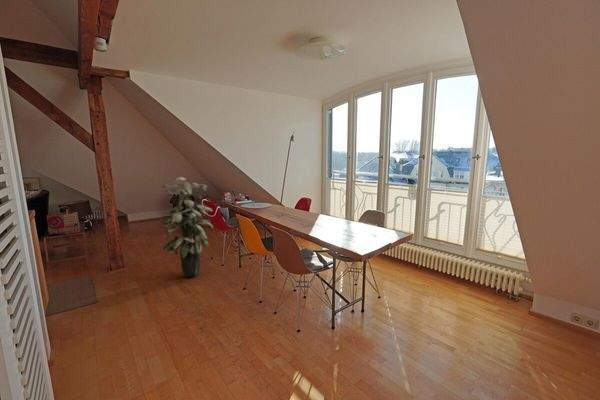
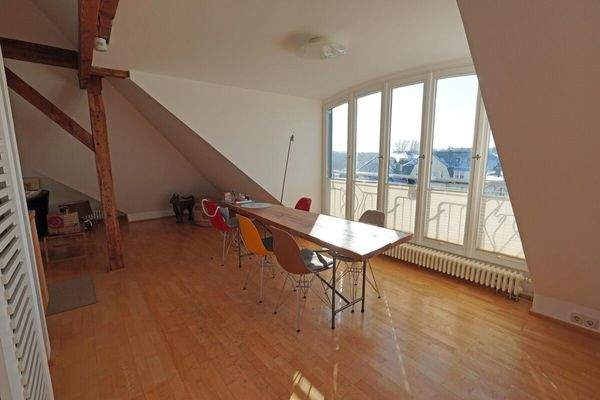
- indoor plant (186, 226)
